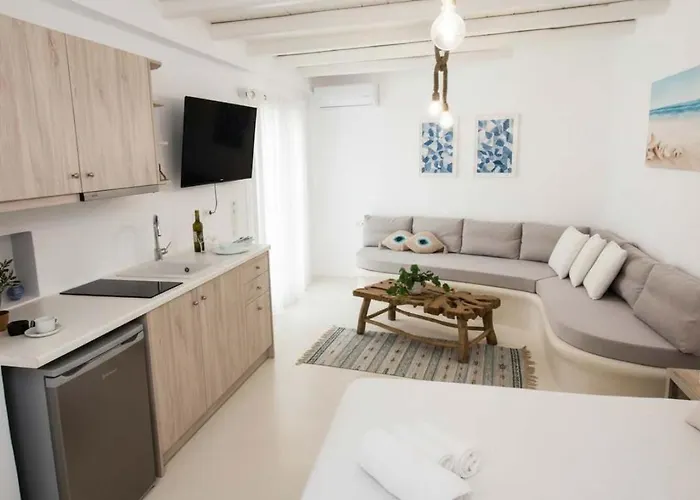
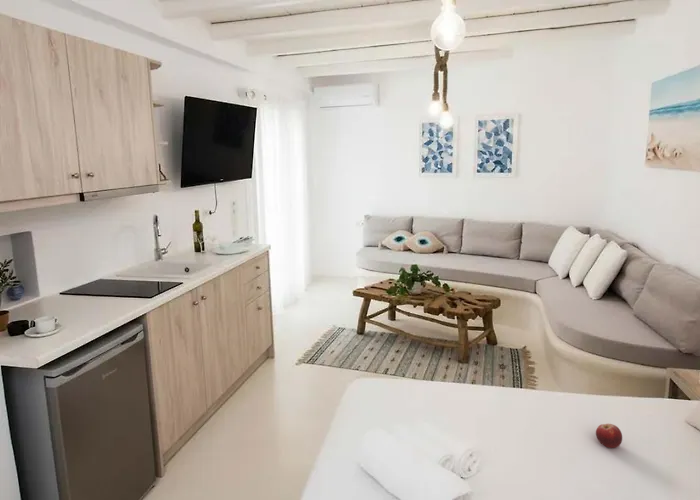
+ fruit (609, 434)
